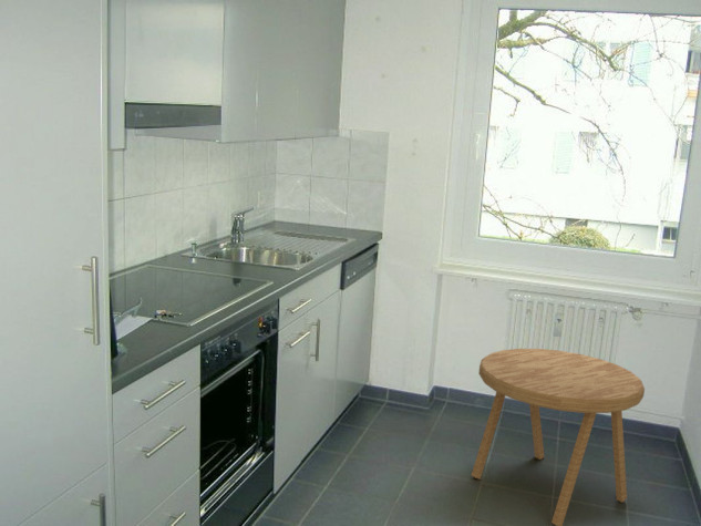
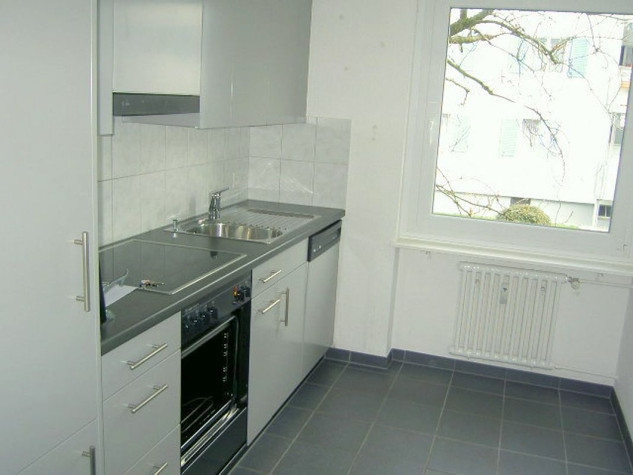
- side table (540, 430)
